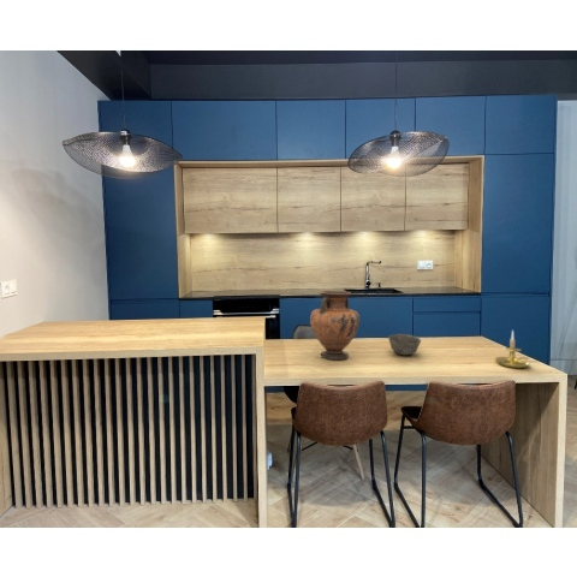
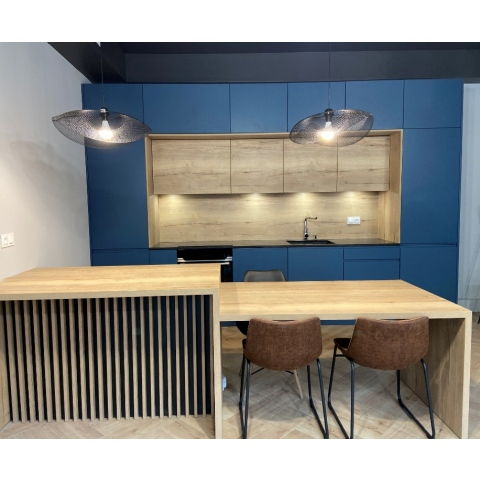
- bowl (404, 345)
- candle holder (513, 347)
- vase (334, 323)
